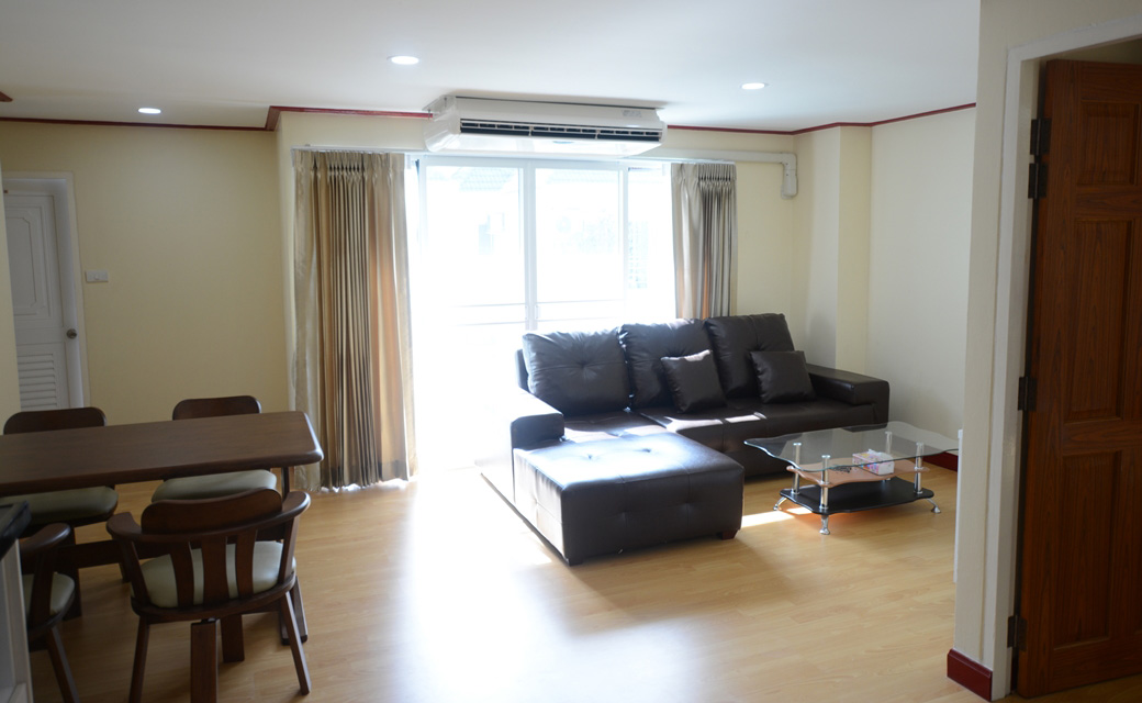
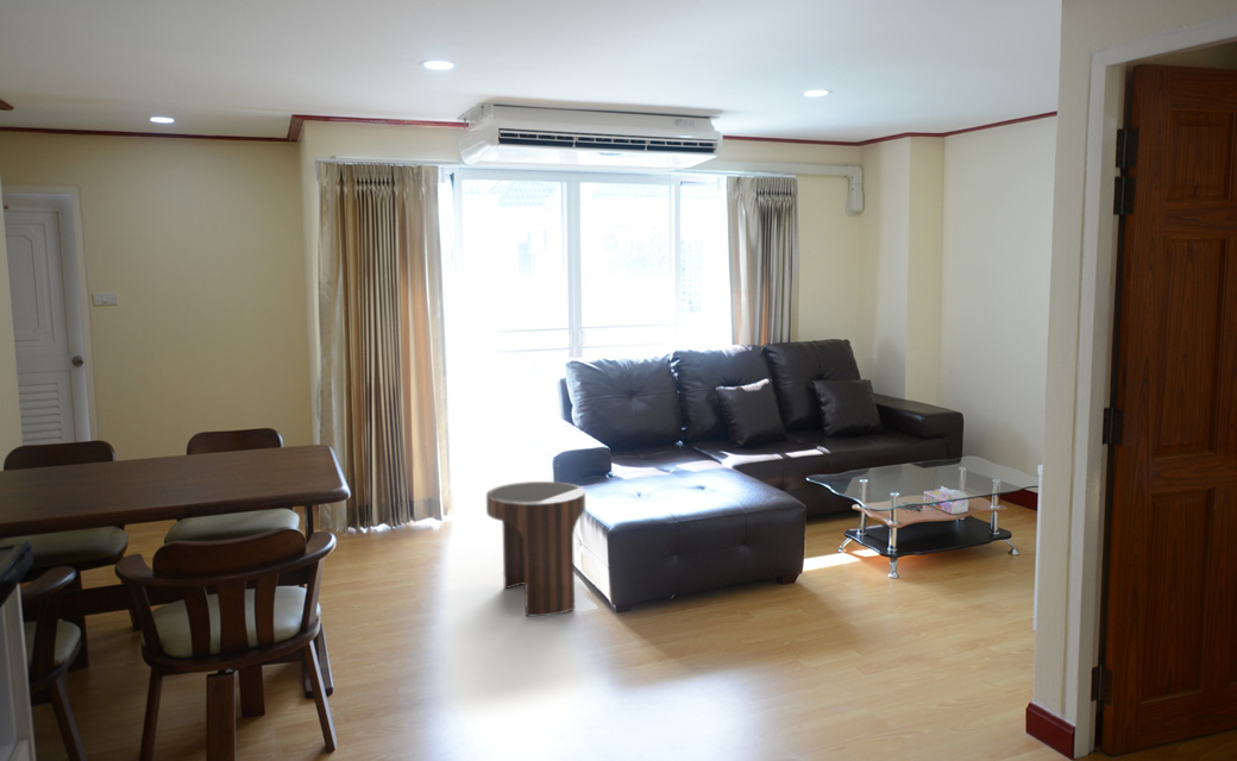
+ side table (536, 545)
